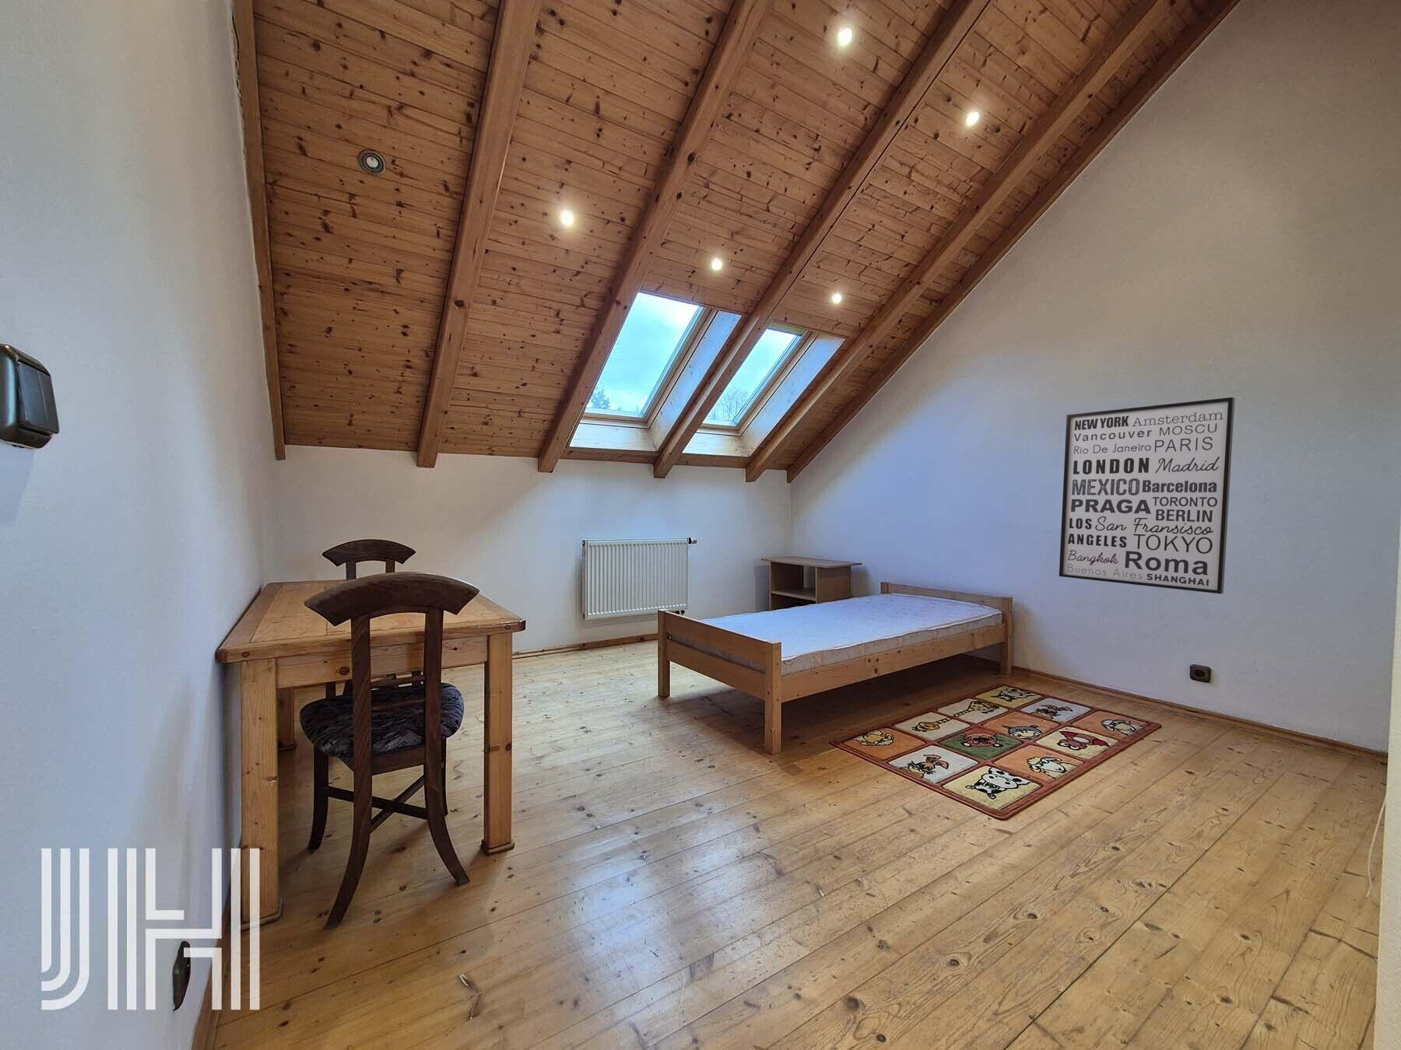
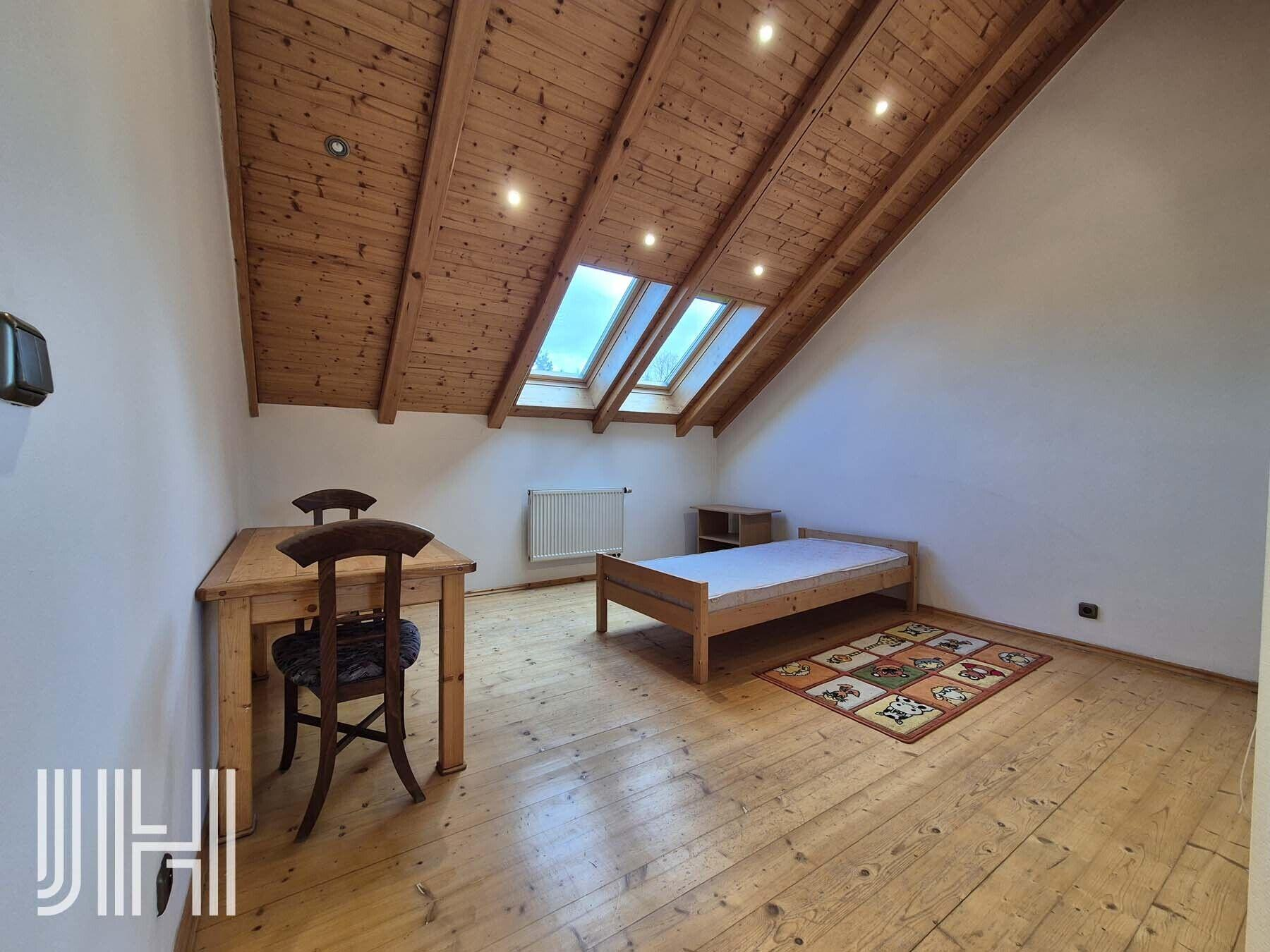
- wall art (1138, 496)
